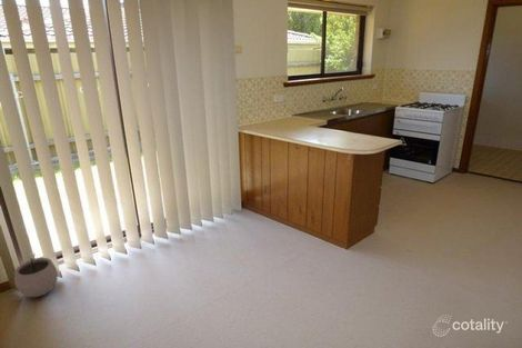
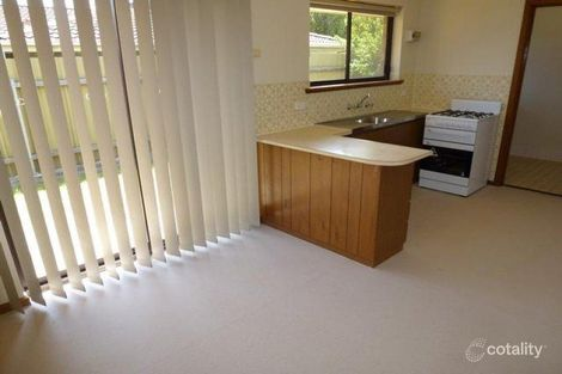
- plant pot (36, 274)
